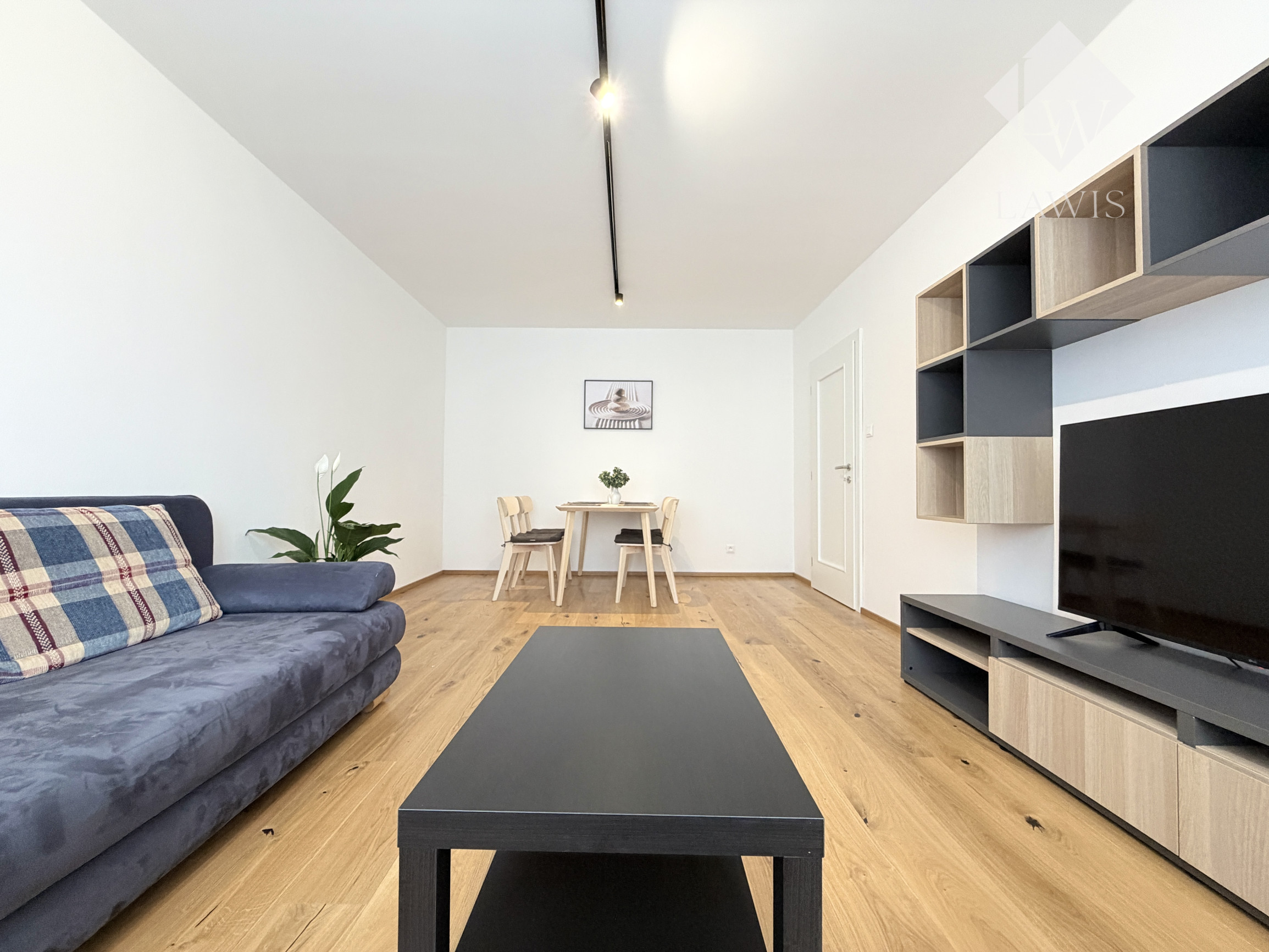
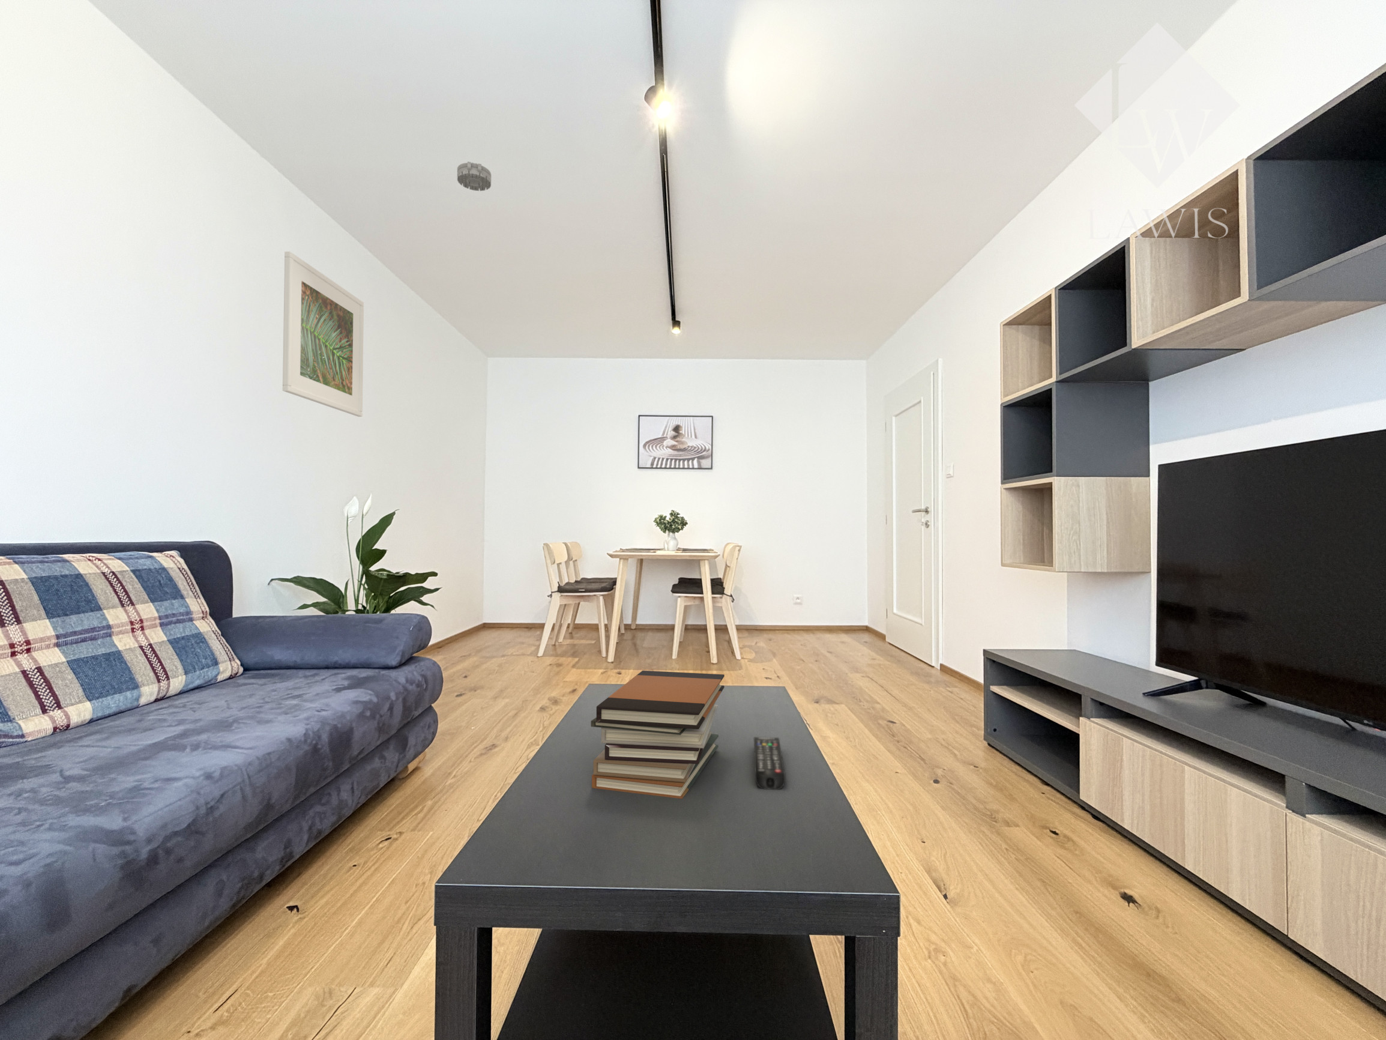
+ remote control (768, 759)
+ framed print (328, 342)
+ book stack (664, 726)
+ smoke detector (474, 176)
